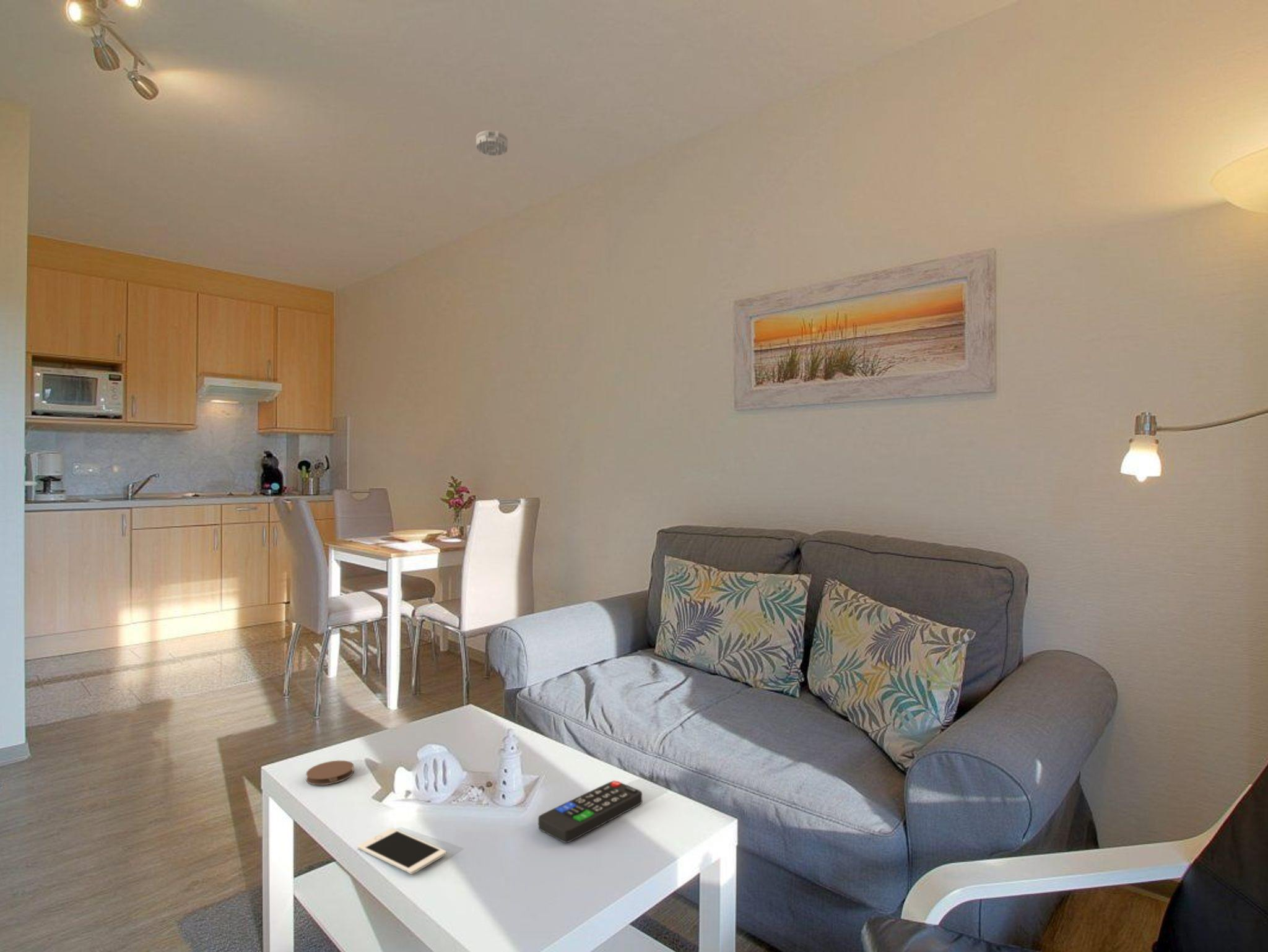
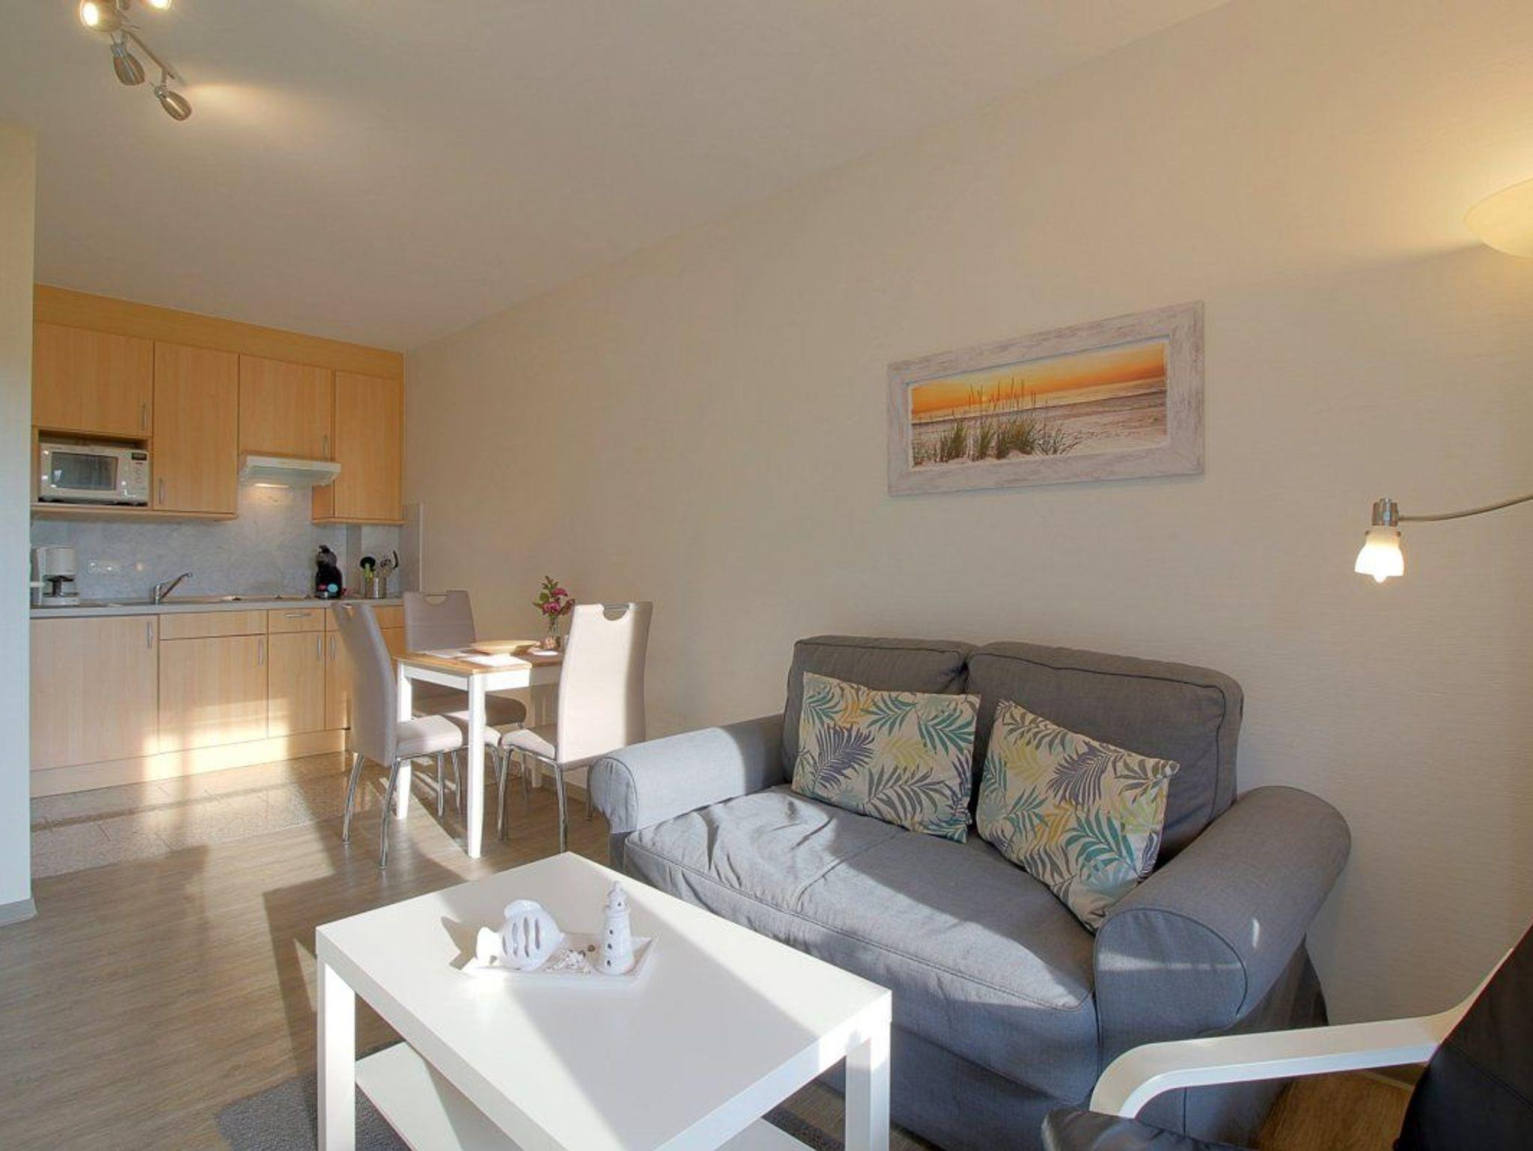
- remote control (592, 808)
- coaster (330, 772)
- cell phone (401, 849)
- smoke detector (492, 142)
